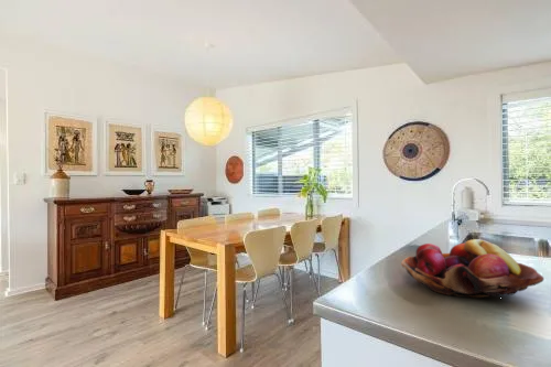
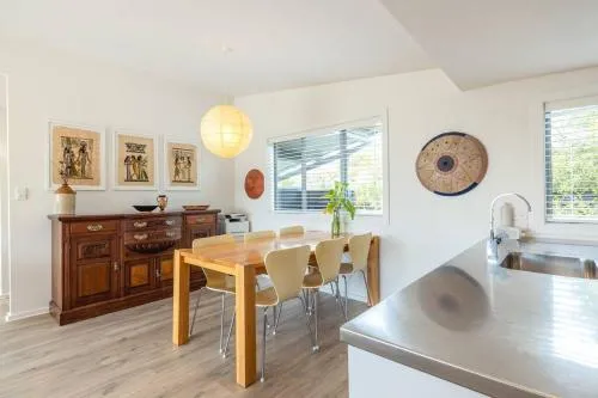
- fruit basket (467, 265)
